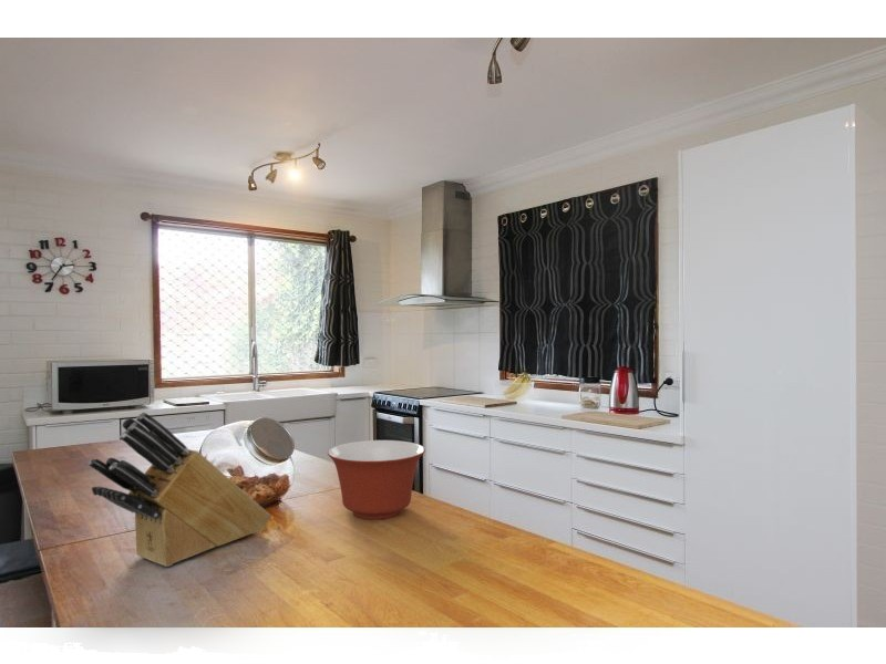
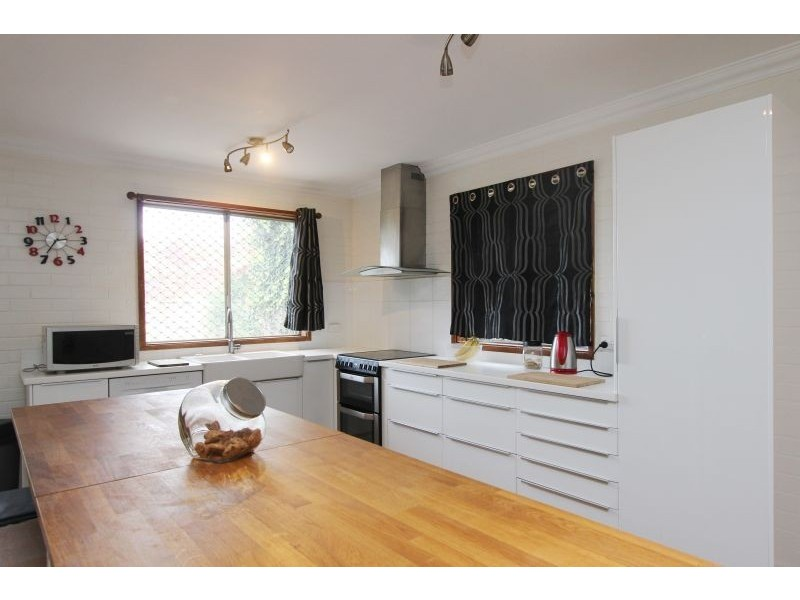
- knife block (187, 477)
- mixing bowl (377, 480)
